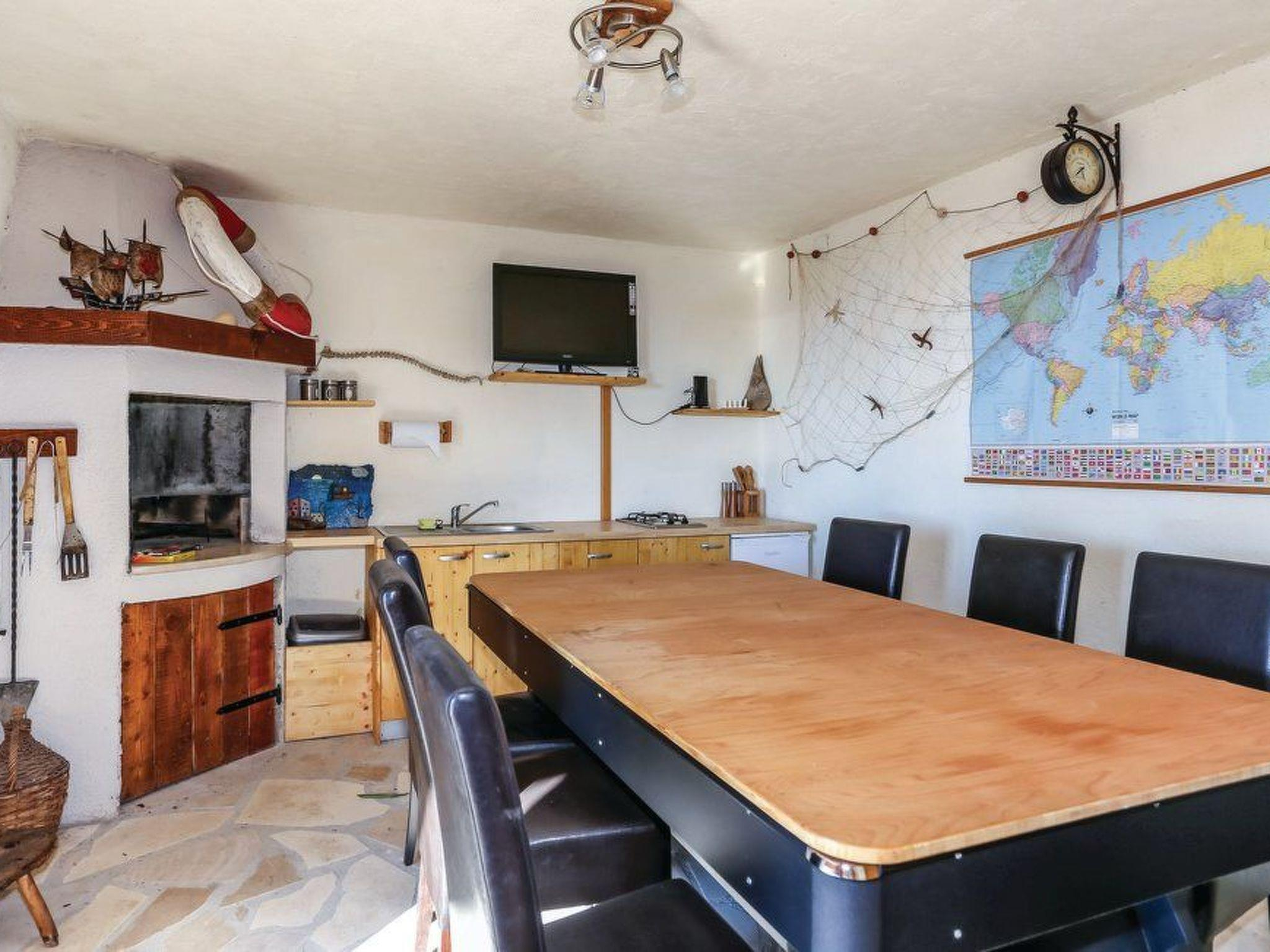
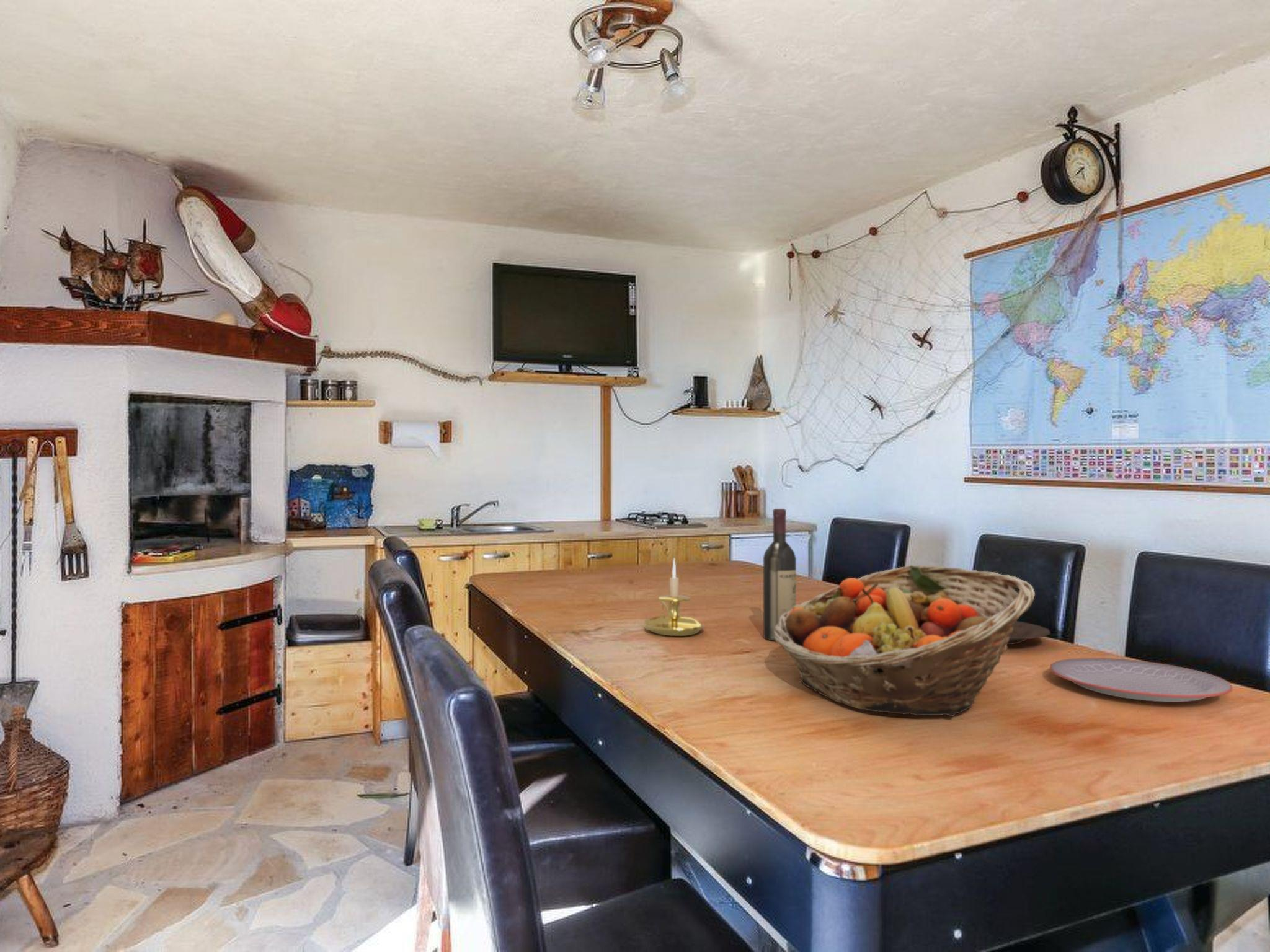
+ wine bottle (779, 573)
+ plate (1136, 681)
+ candle holder (672, 593)
+ plate (1006, 643)
+ fruit basket (895, 630)
